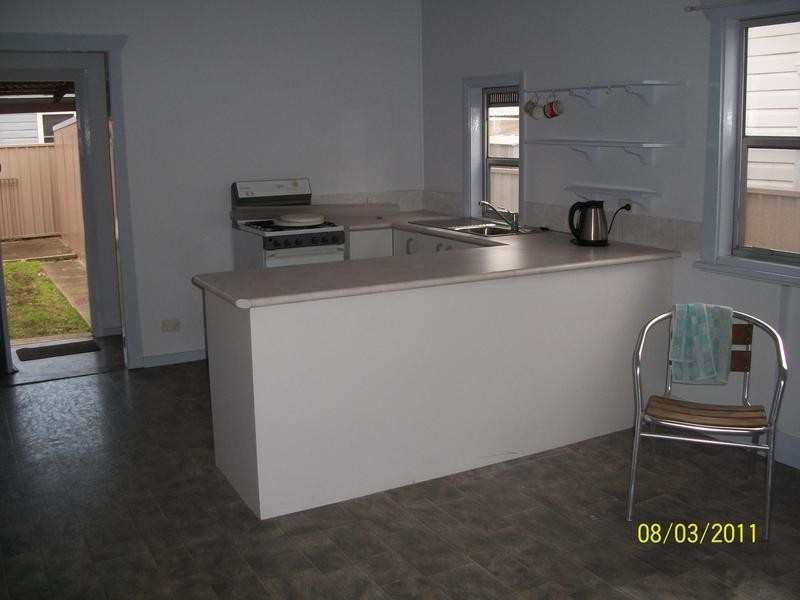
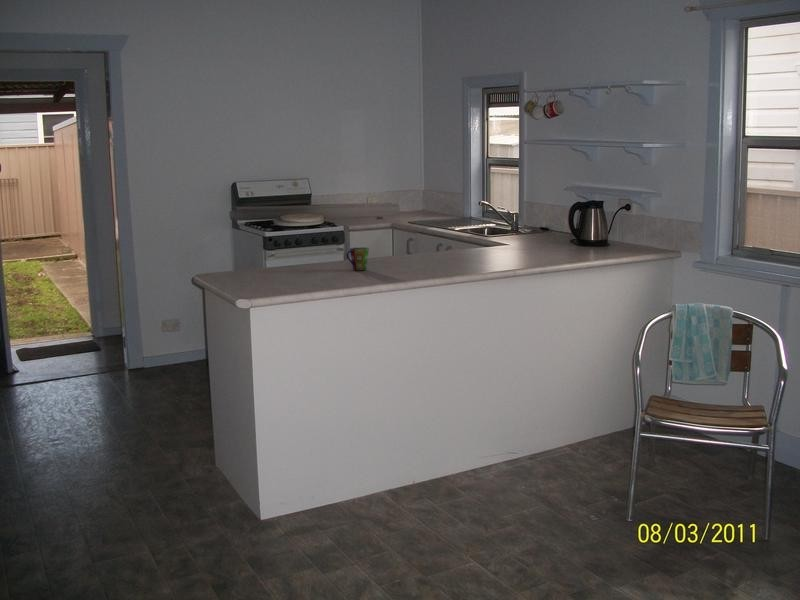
+ cup (357, 259)
